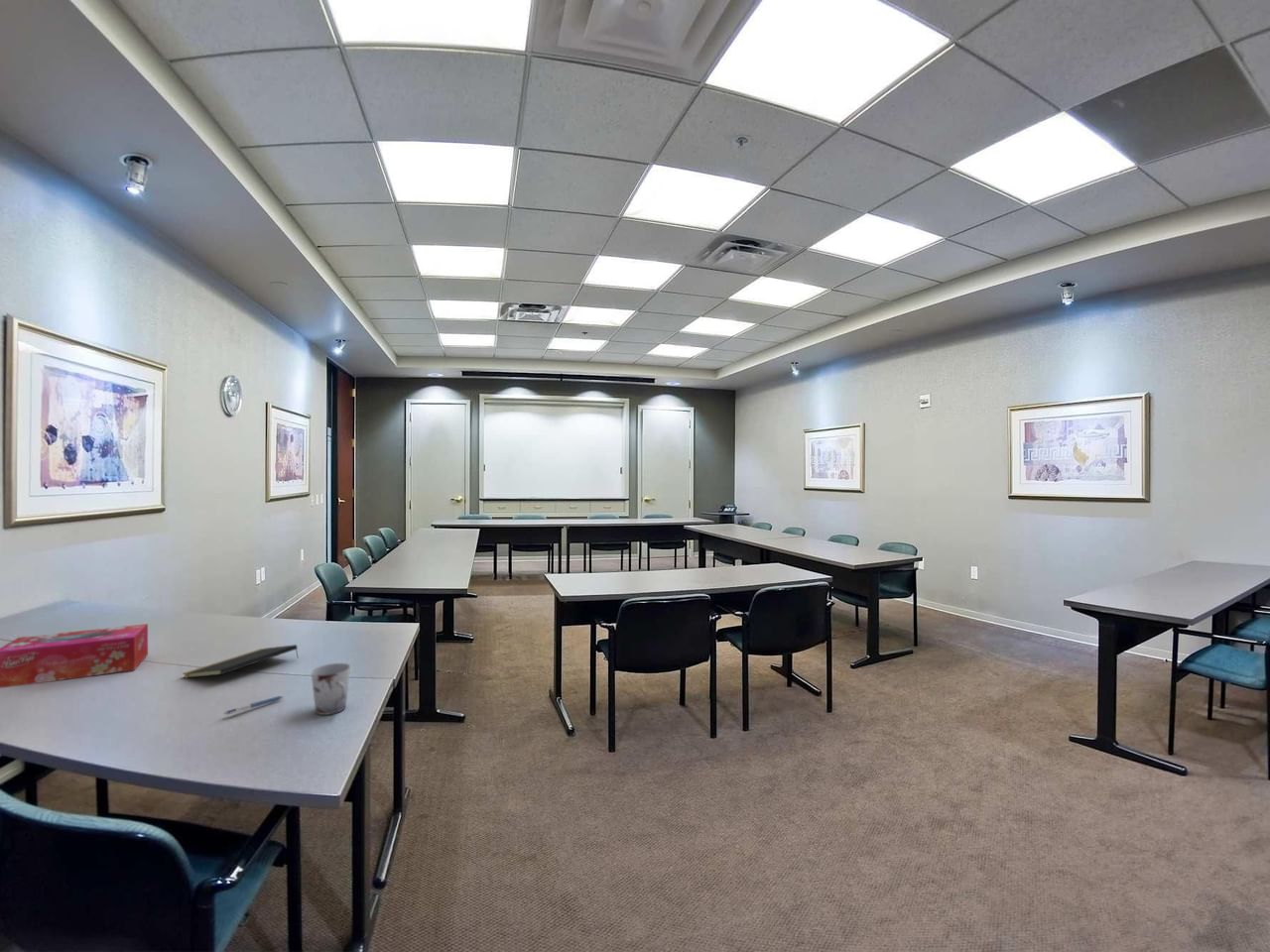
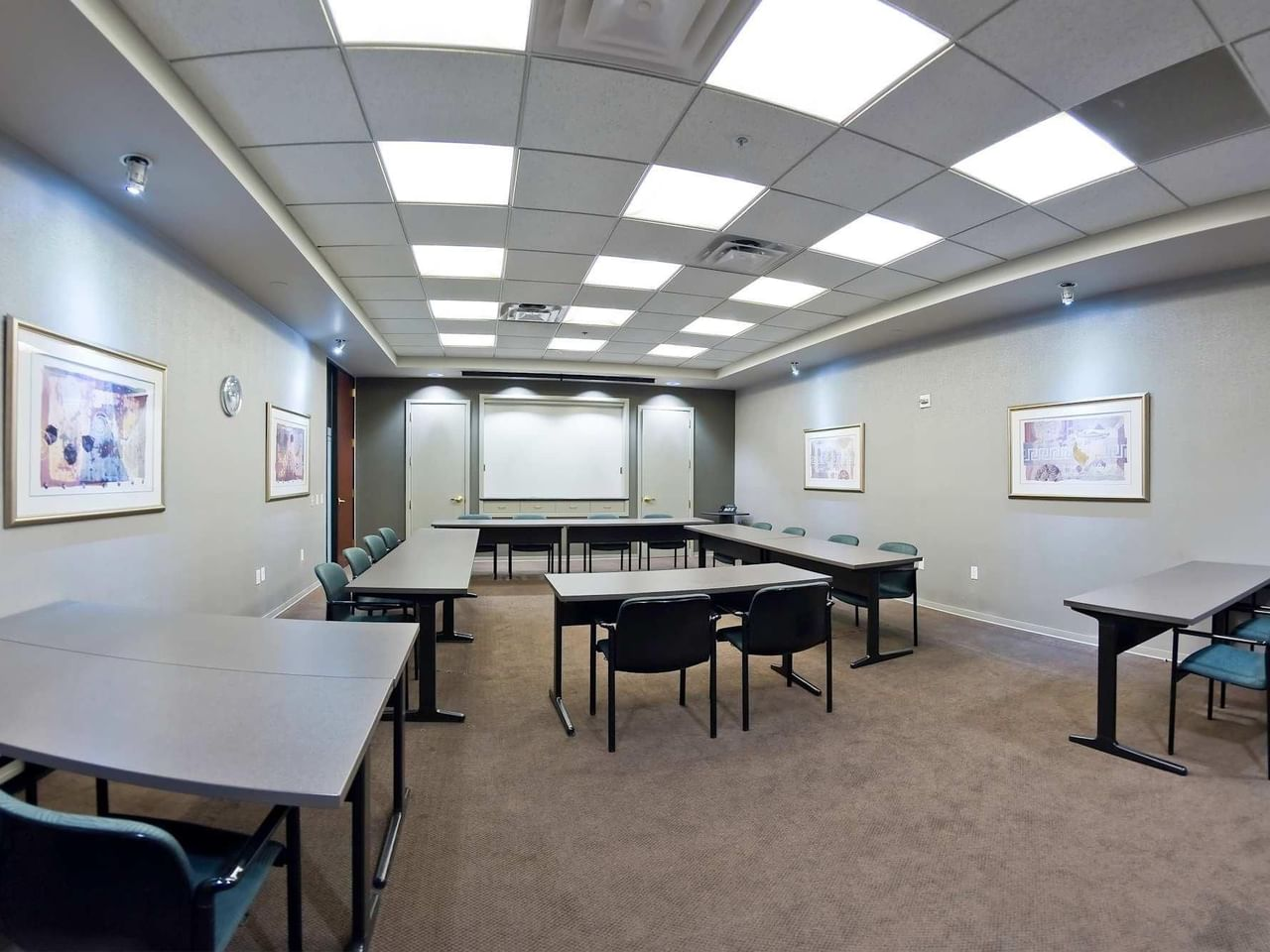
- tissue box (76, 654)
- cup (333, 690)
- notepad (242, 660)
- pen (255, 704)
